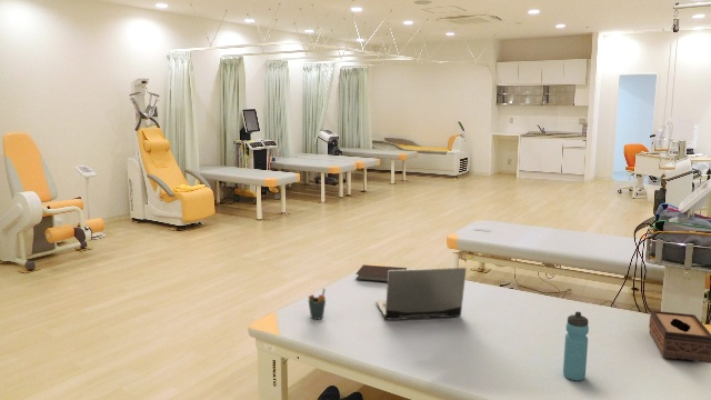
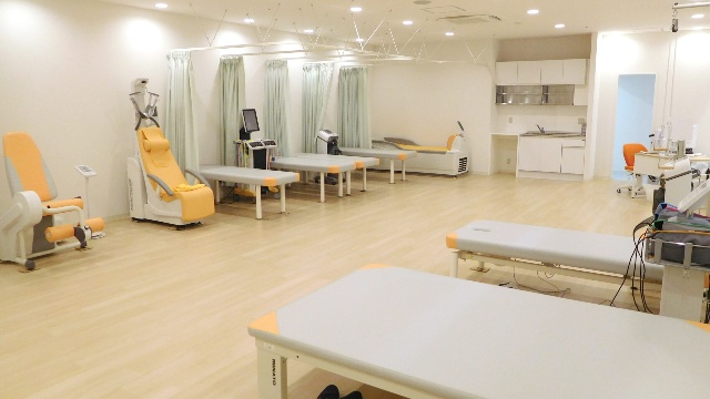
- notebook (381, 272)
- laptop computer (419, 287)
- water bottle (575, 344)
- pen holder (317, 303)
- tissue box (679, 334)
